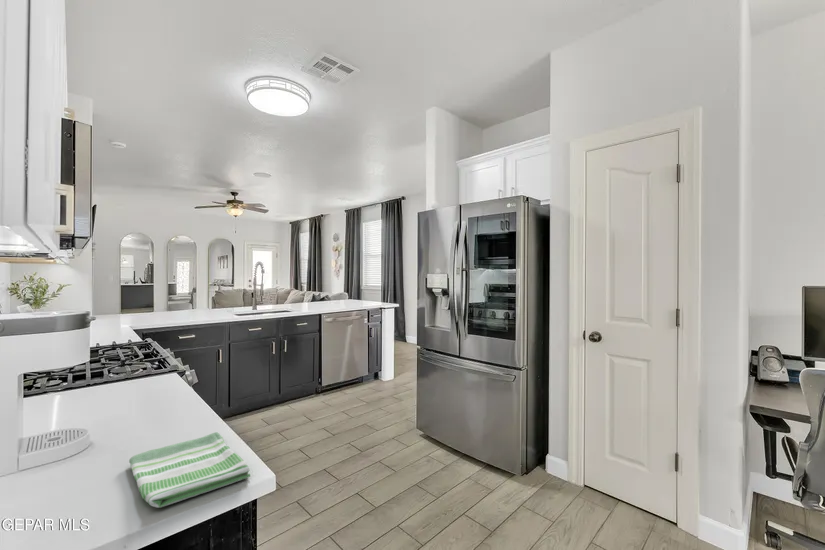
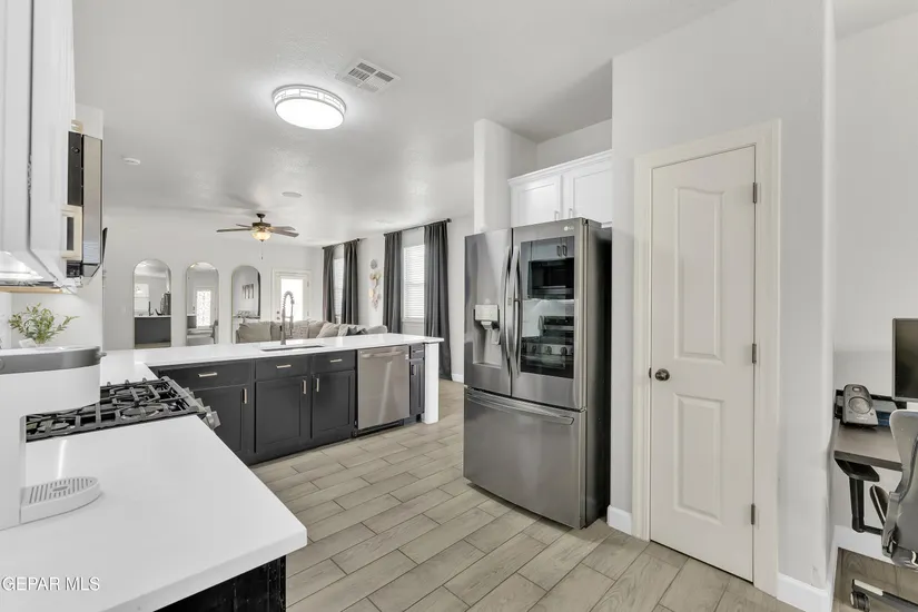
- dish towel (189, 464)
